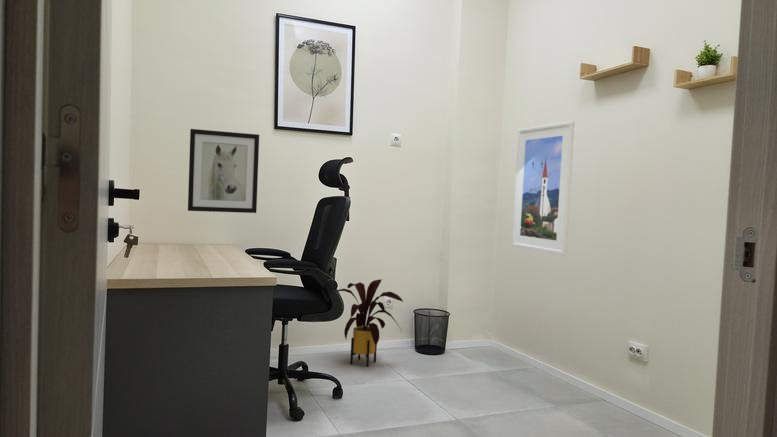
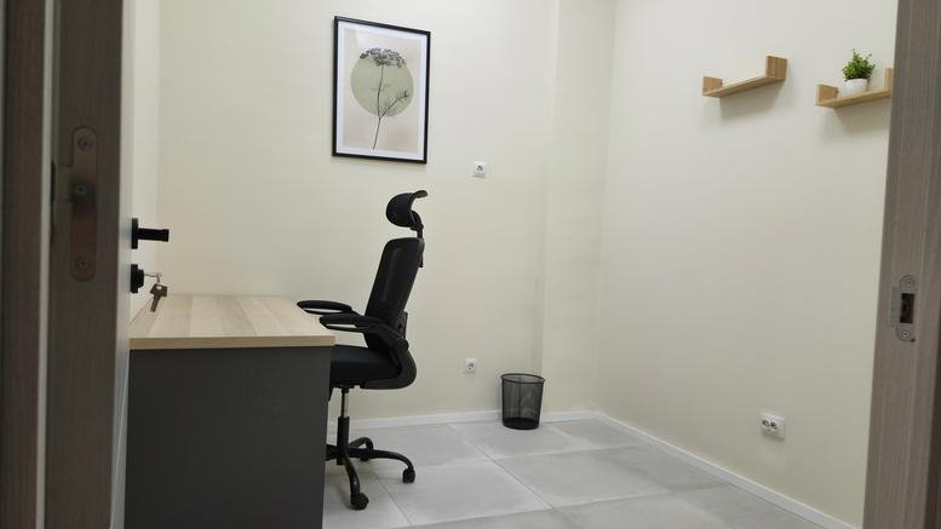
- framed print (540, 188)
- house plant (362, 321)
- wall art (224, 172)
